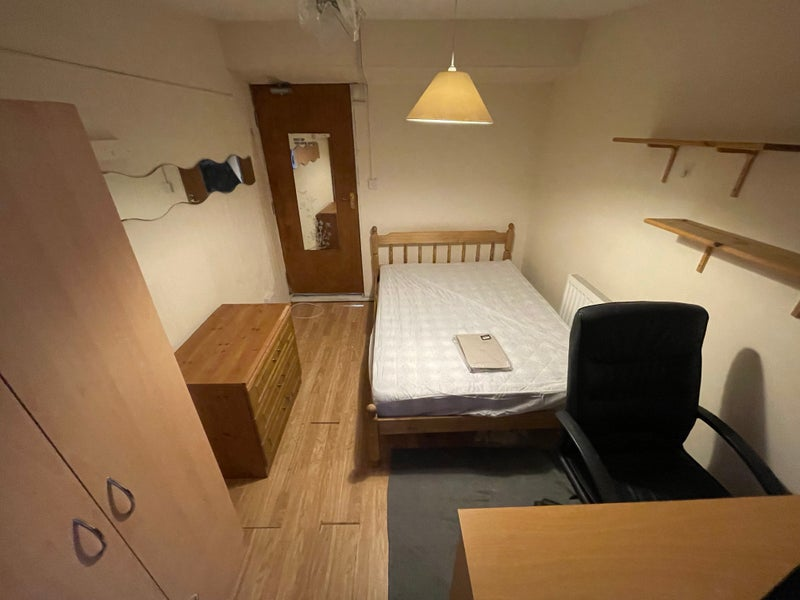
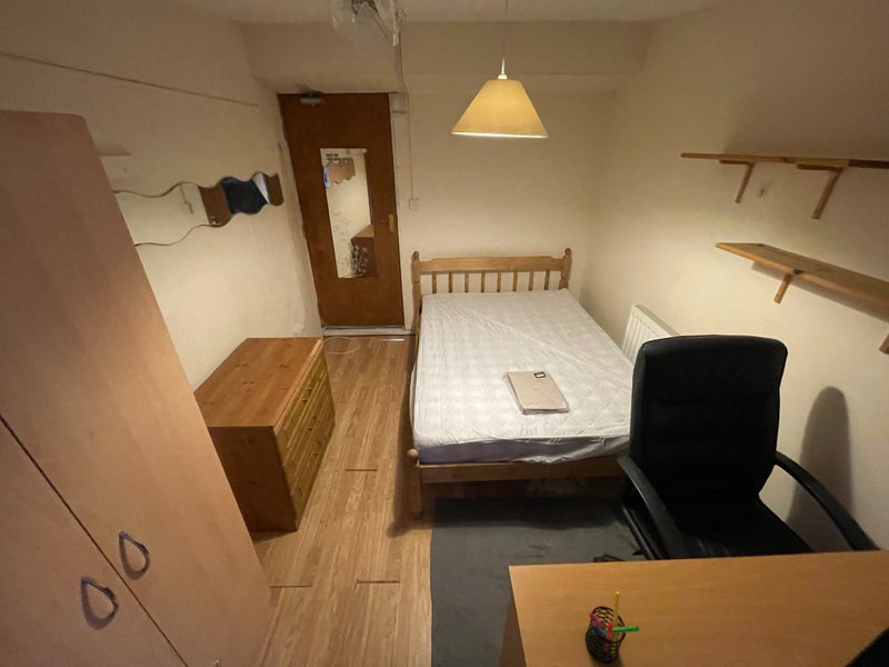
+ pen holder (610, 630)
